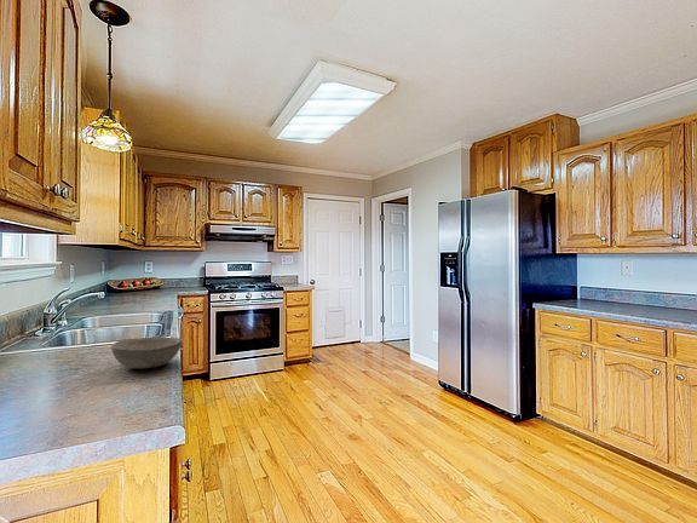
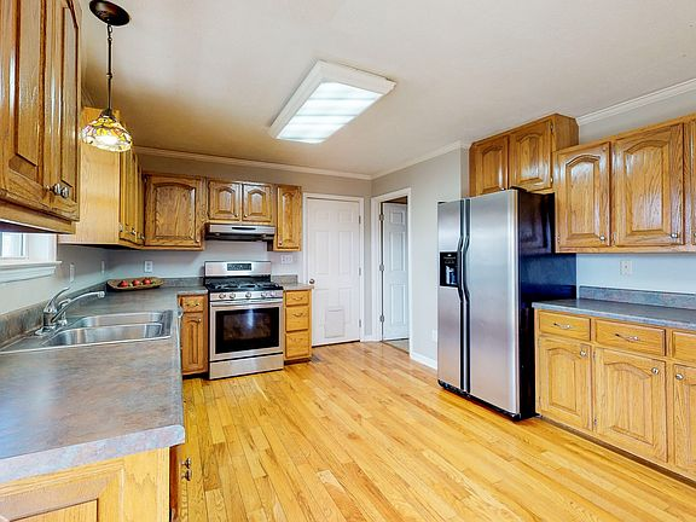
- bowl (148, 354)
